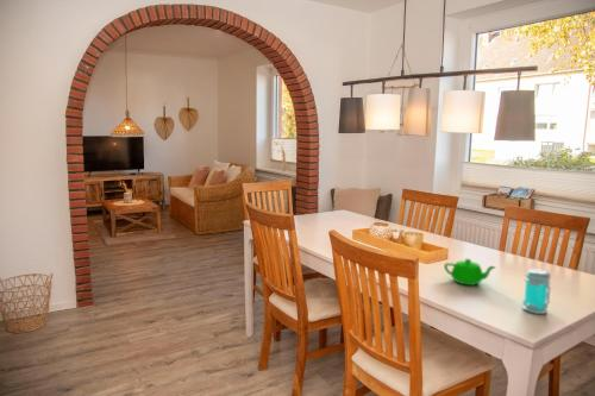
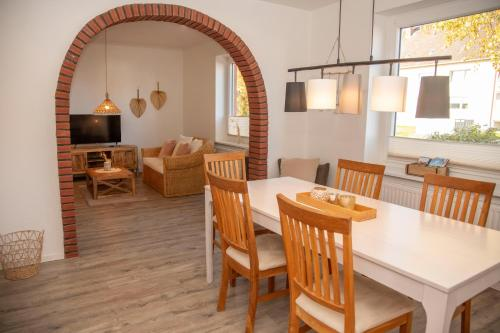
- jar (537, 290)
- teapot (469, 270)
